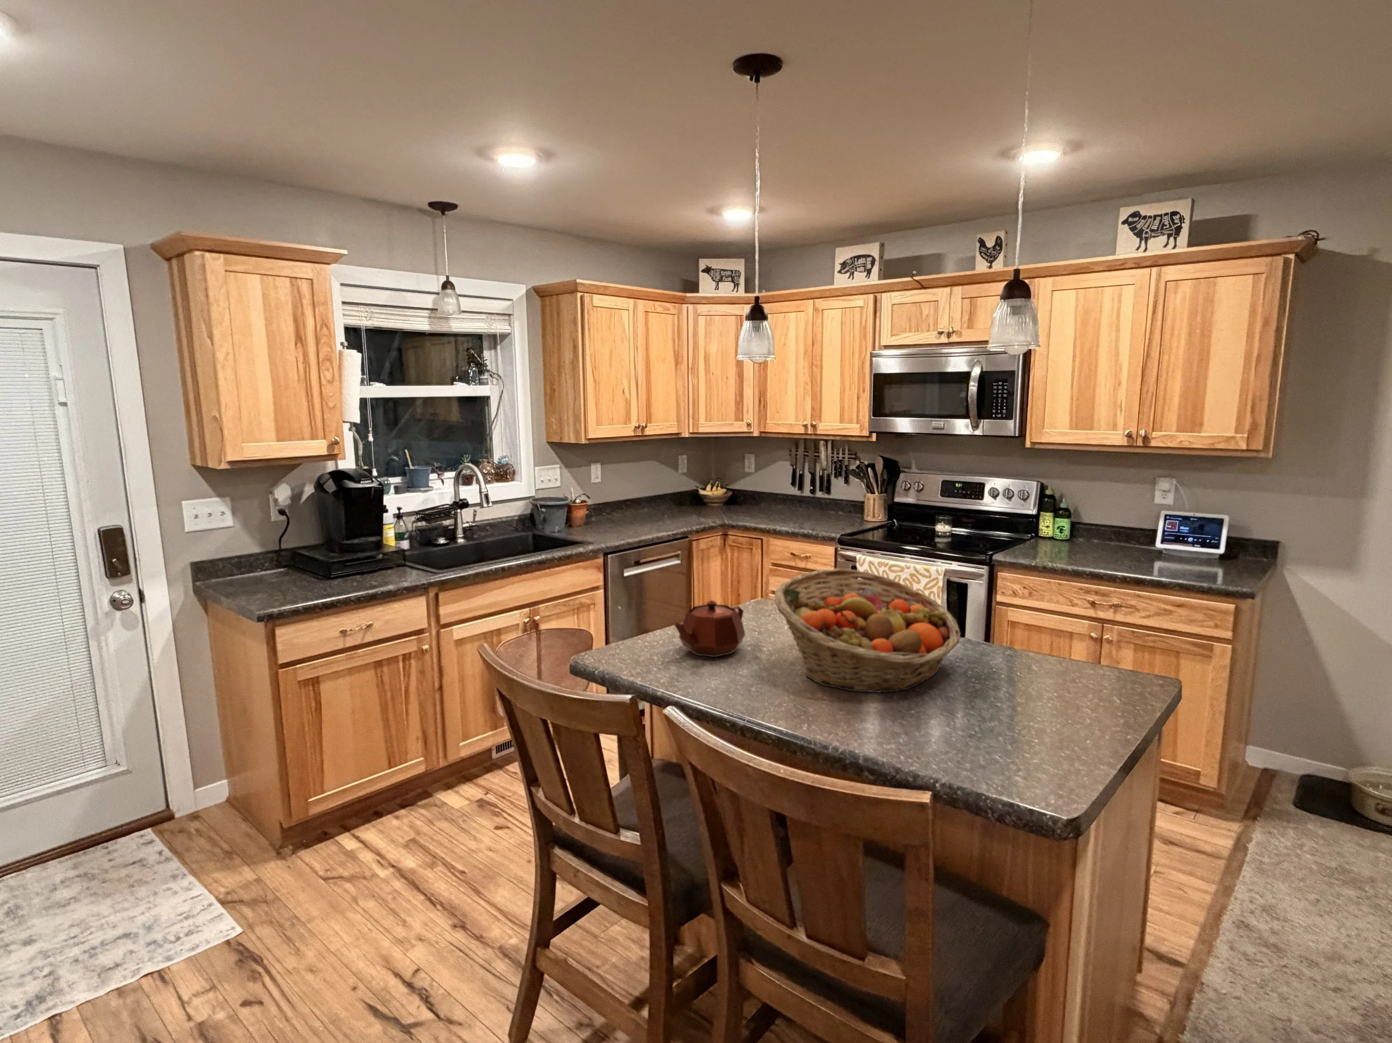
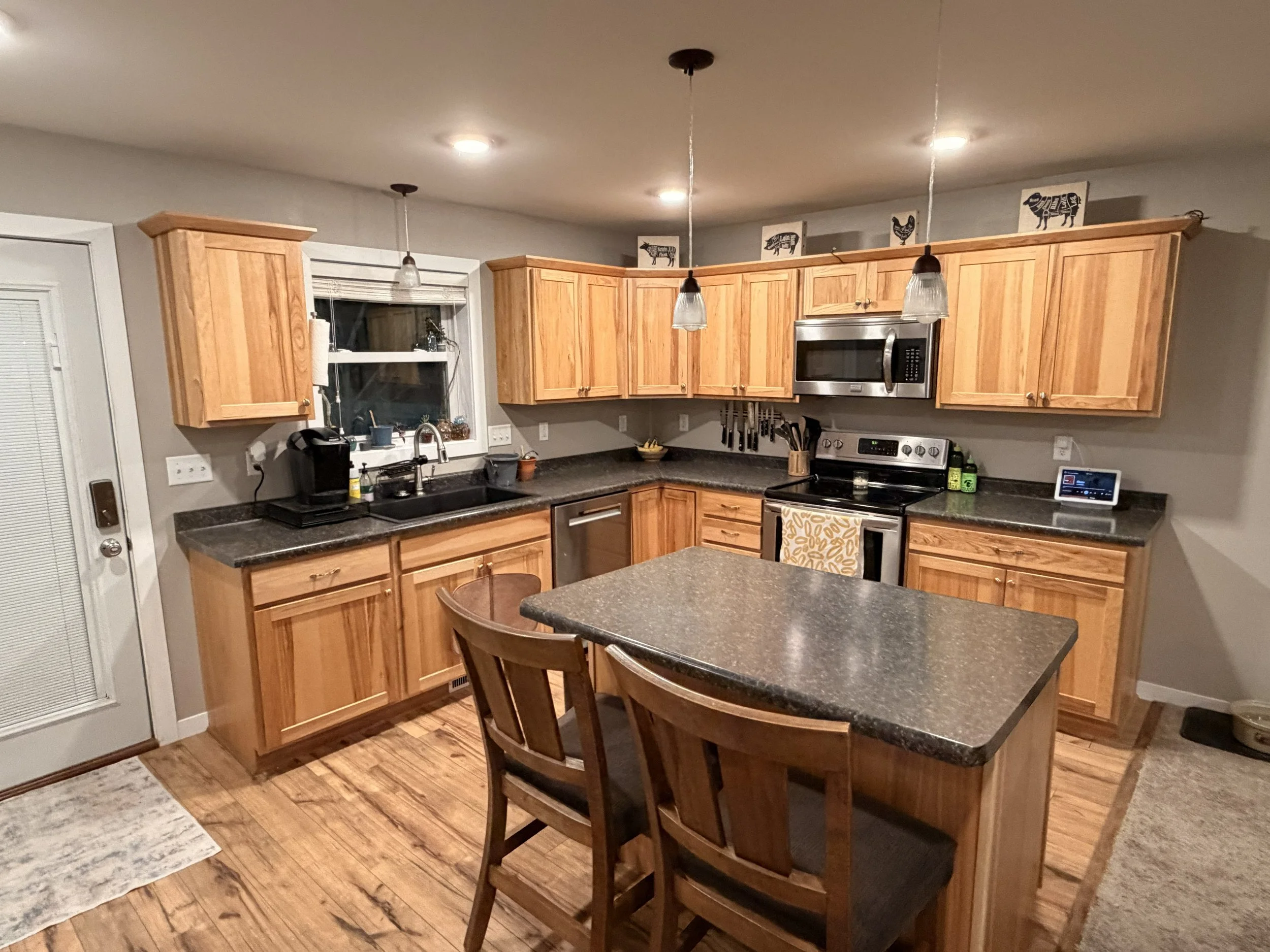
- fruit basket (866, 626)
- teapot (709, 626)
